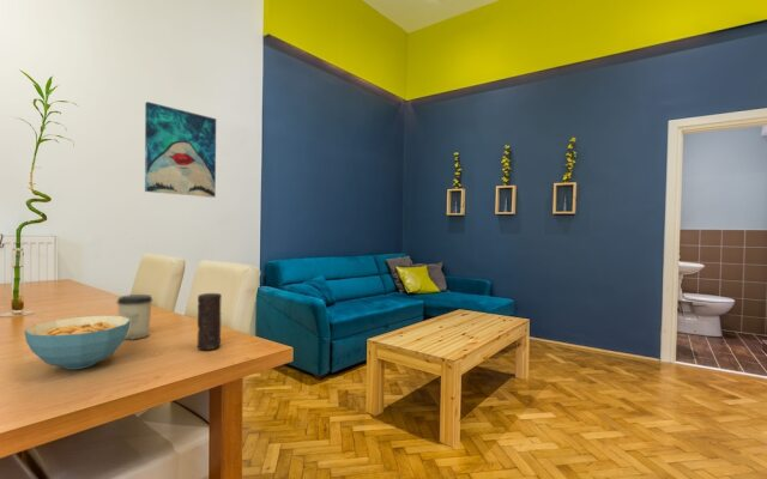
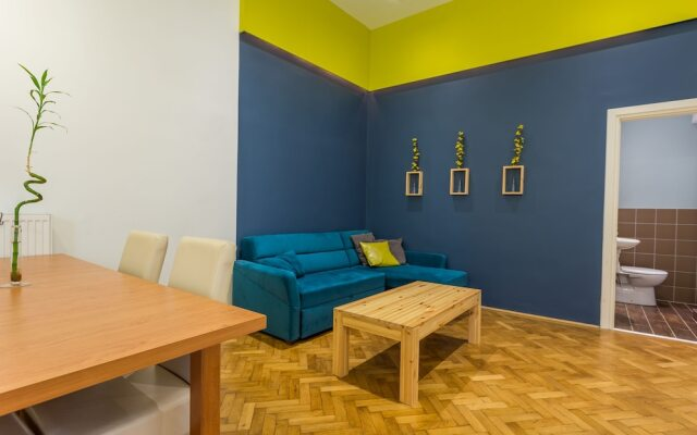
- wall art (182, 152)
- cup (134, 316)
- candle (209, 320)
- cereal bowl (80, 344)
